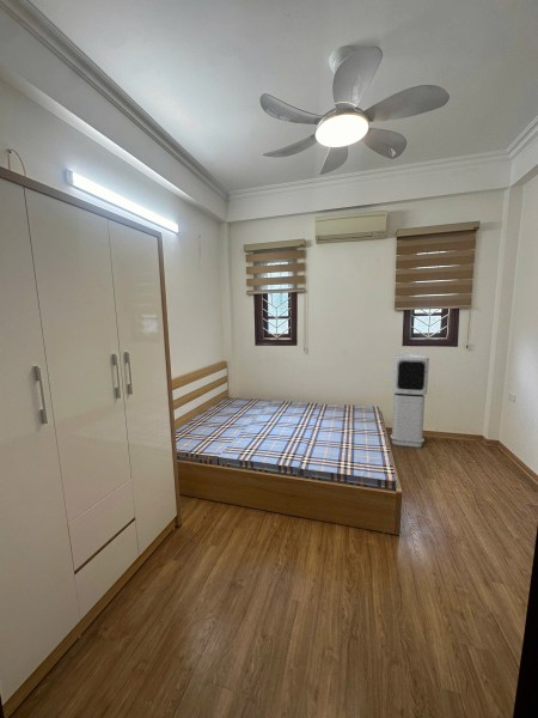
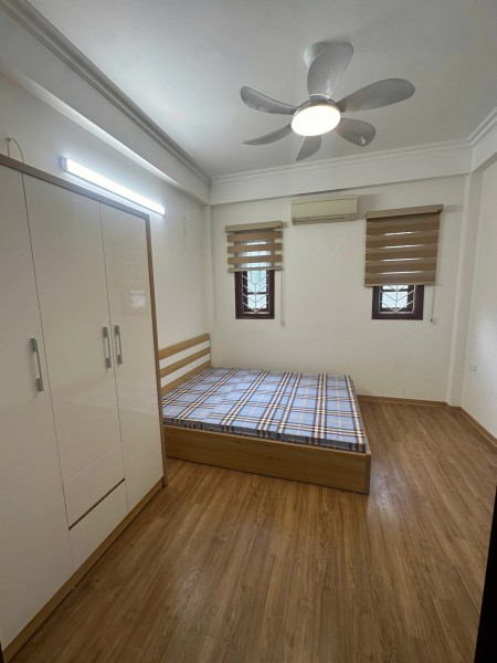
- air purifier (406, 398)
